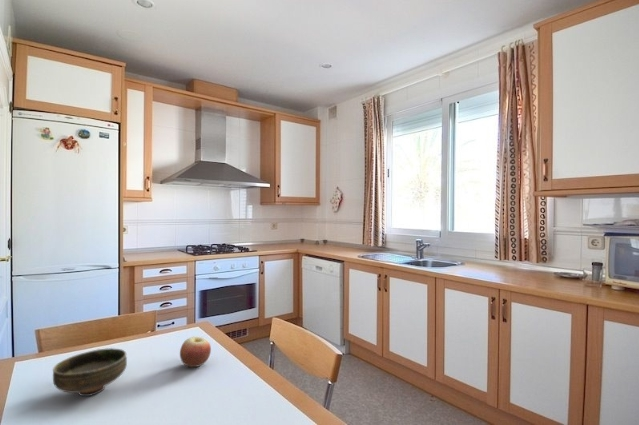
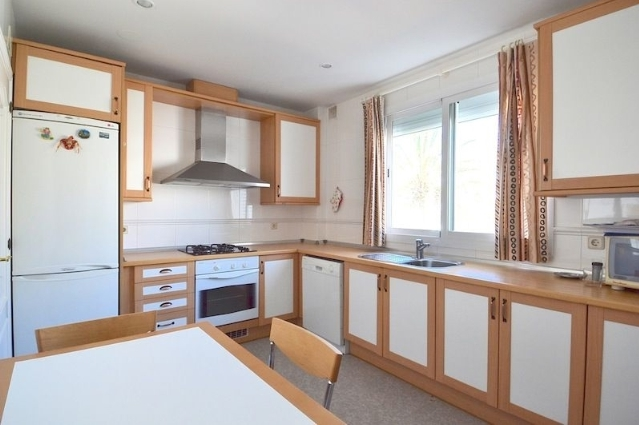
- apple (195, 351)
- bowl (91, 374)
